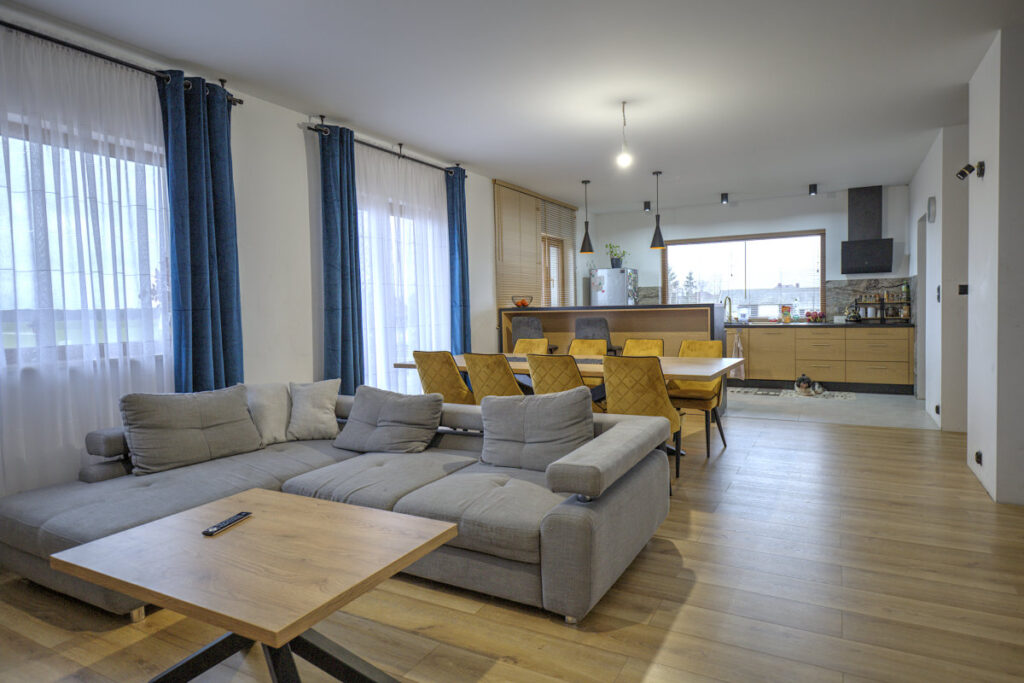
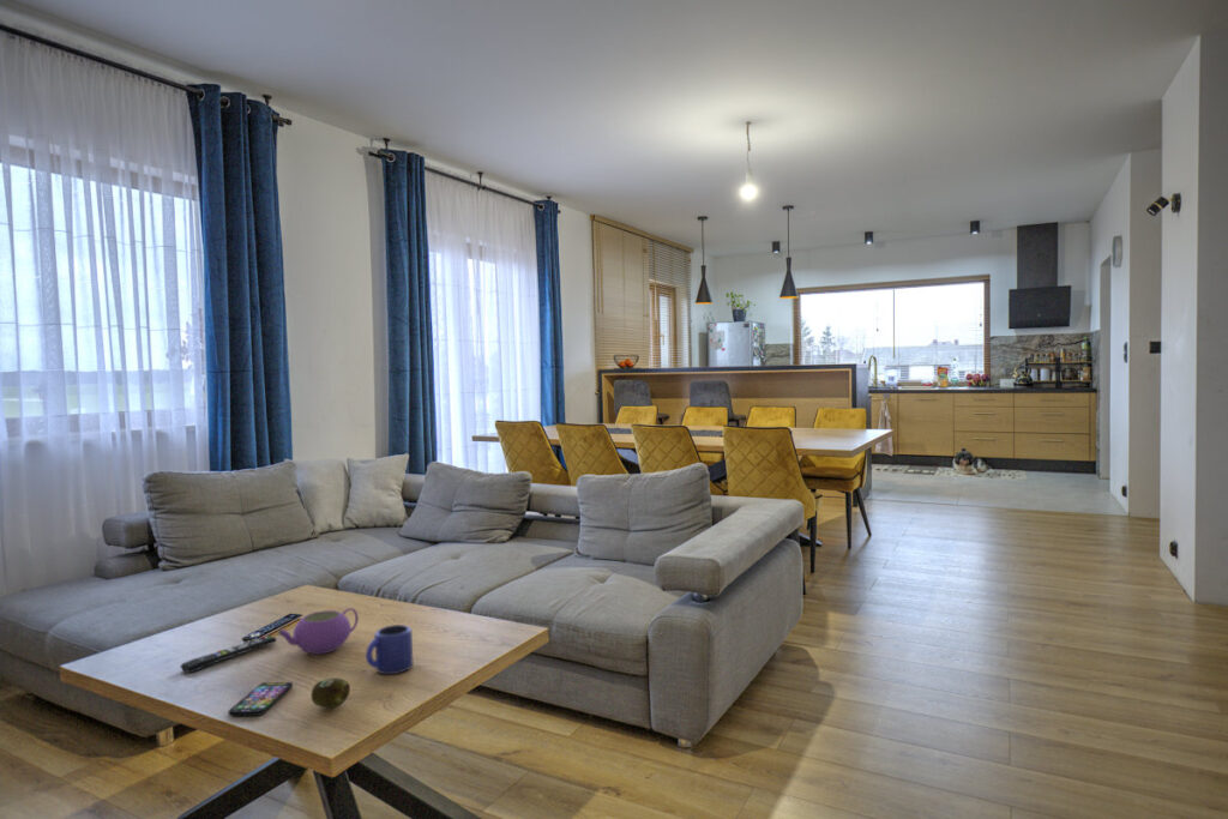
+ smartphone (261, 698)
+ teapot (319, 633)
+ fruit (330, 692)
+ mug (387, 650)
+ remote control (230, 652)
